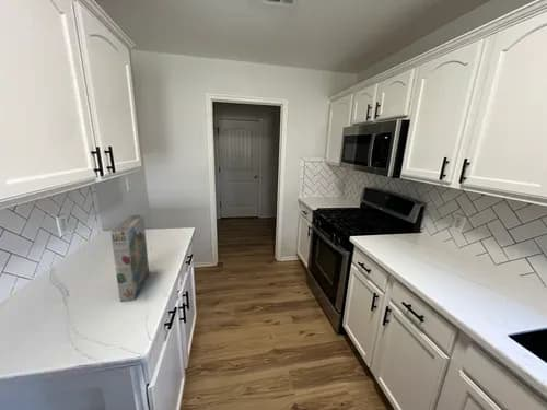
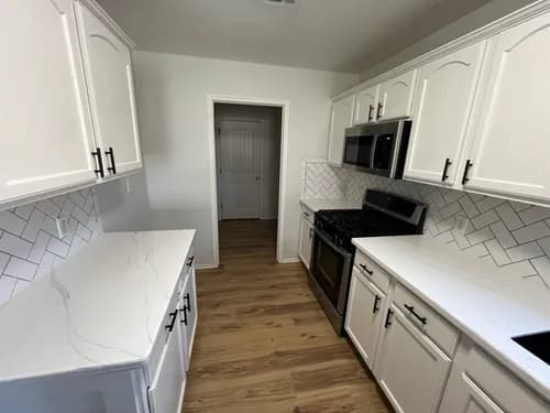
- cereal box (132, 255)
